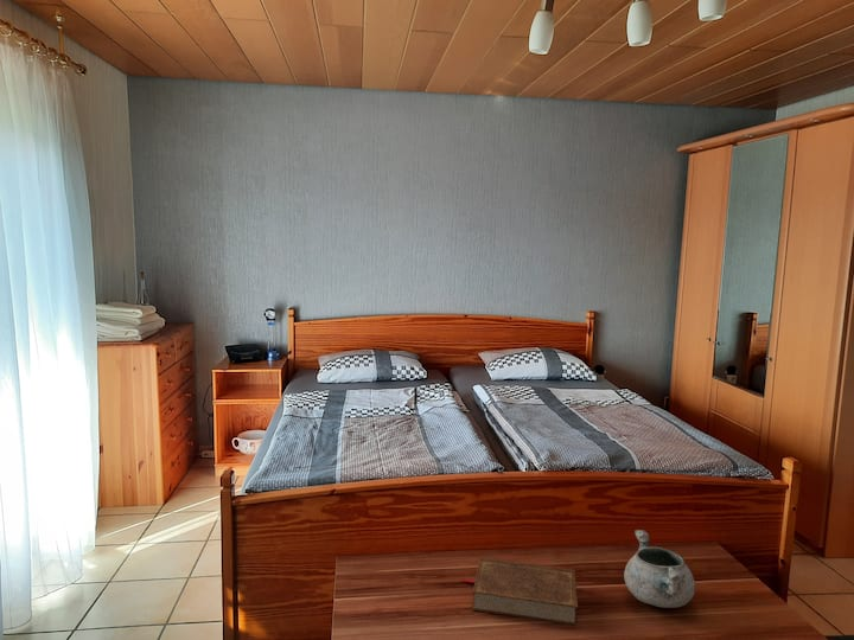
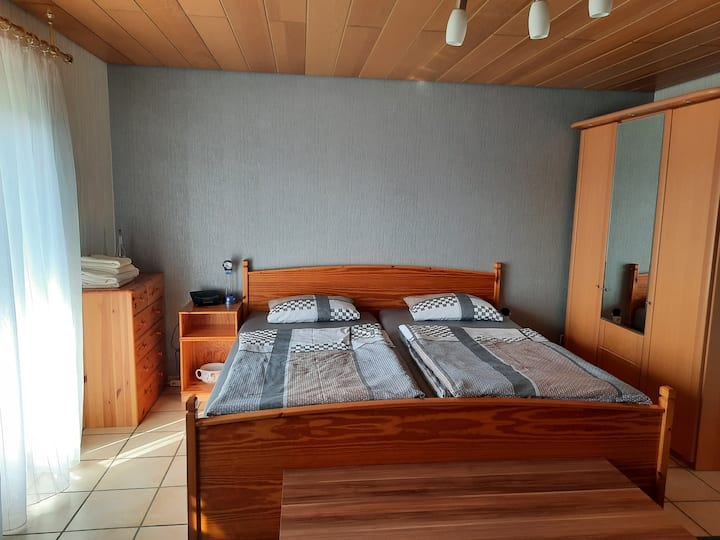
- decorative bowl (659, 574)
- book (524, 588)
